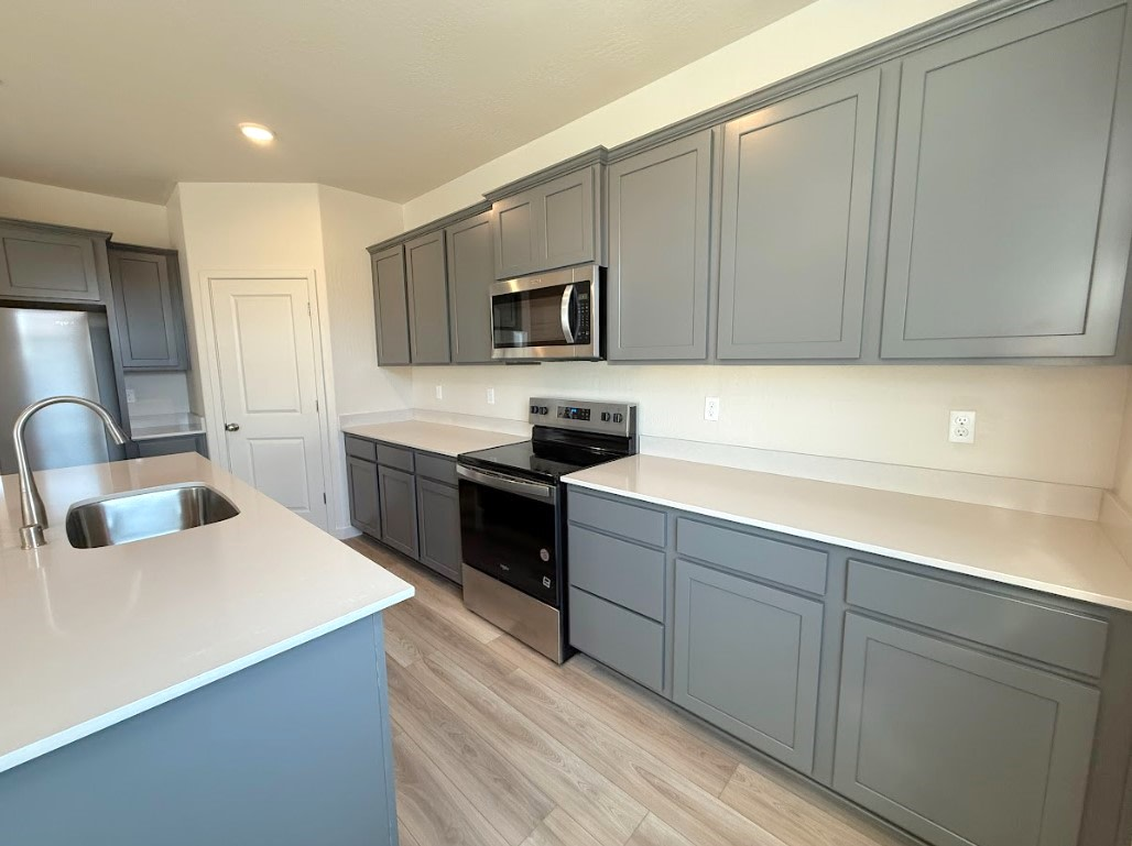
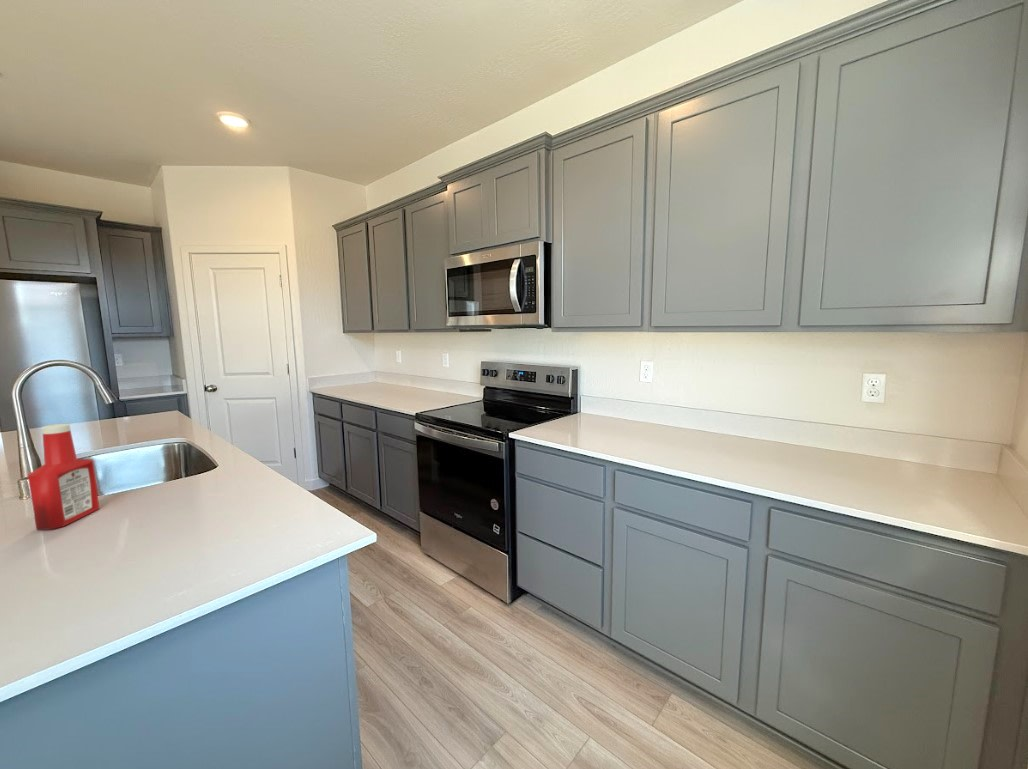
+ soap bottle (62, 472)
